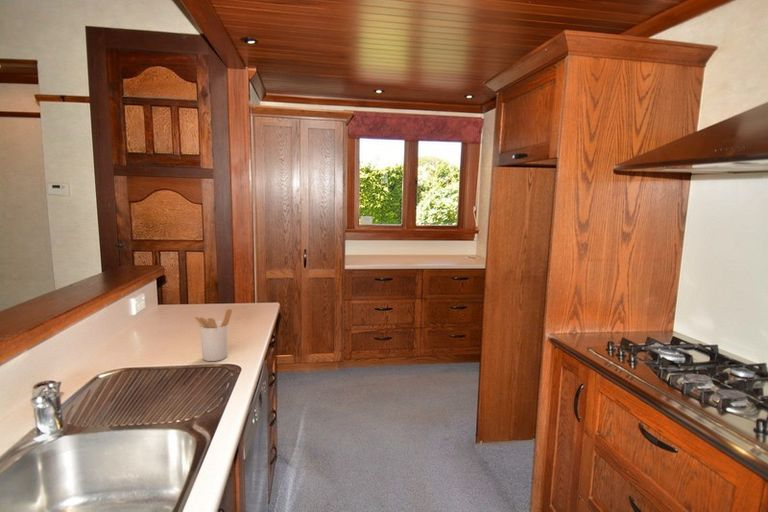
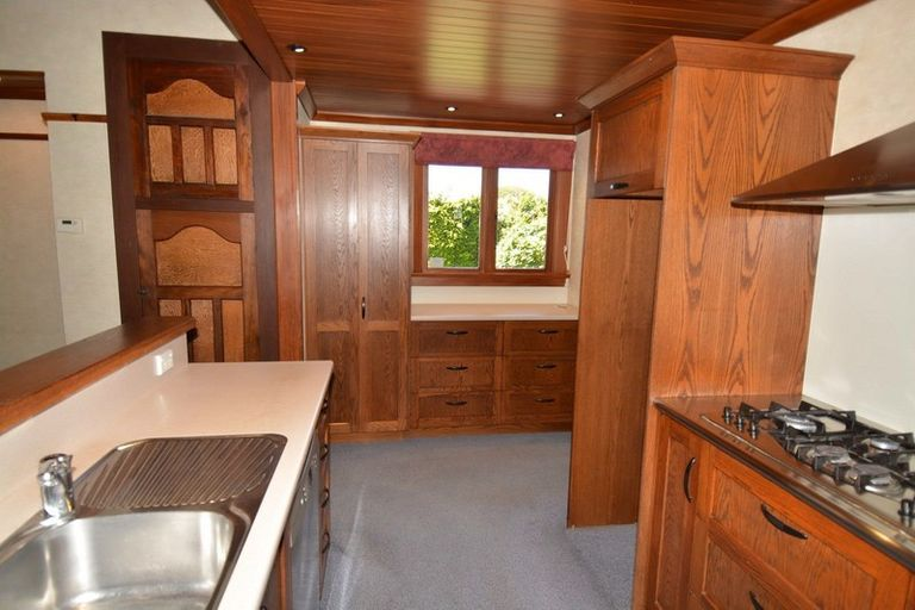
- utensil holder (211, 335)
